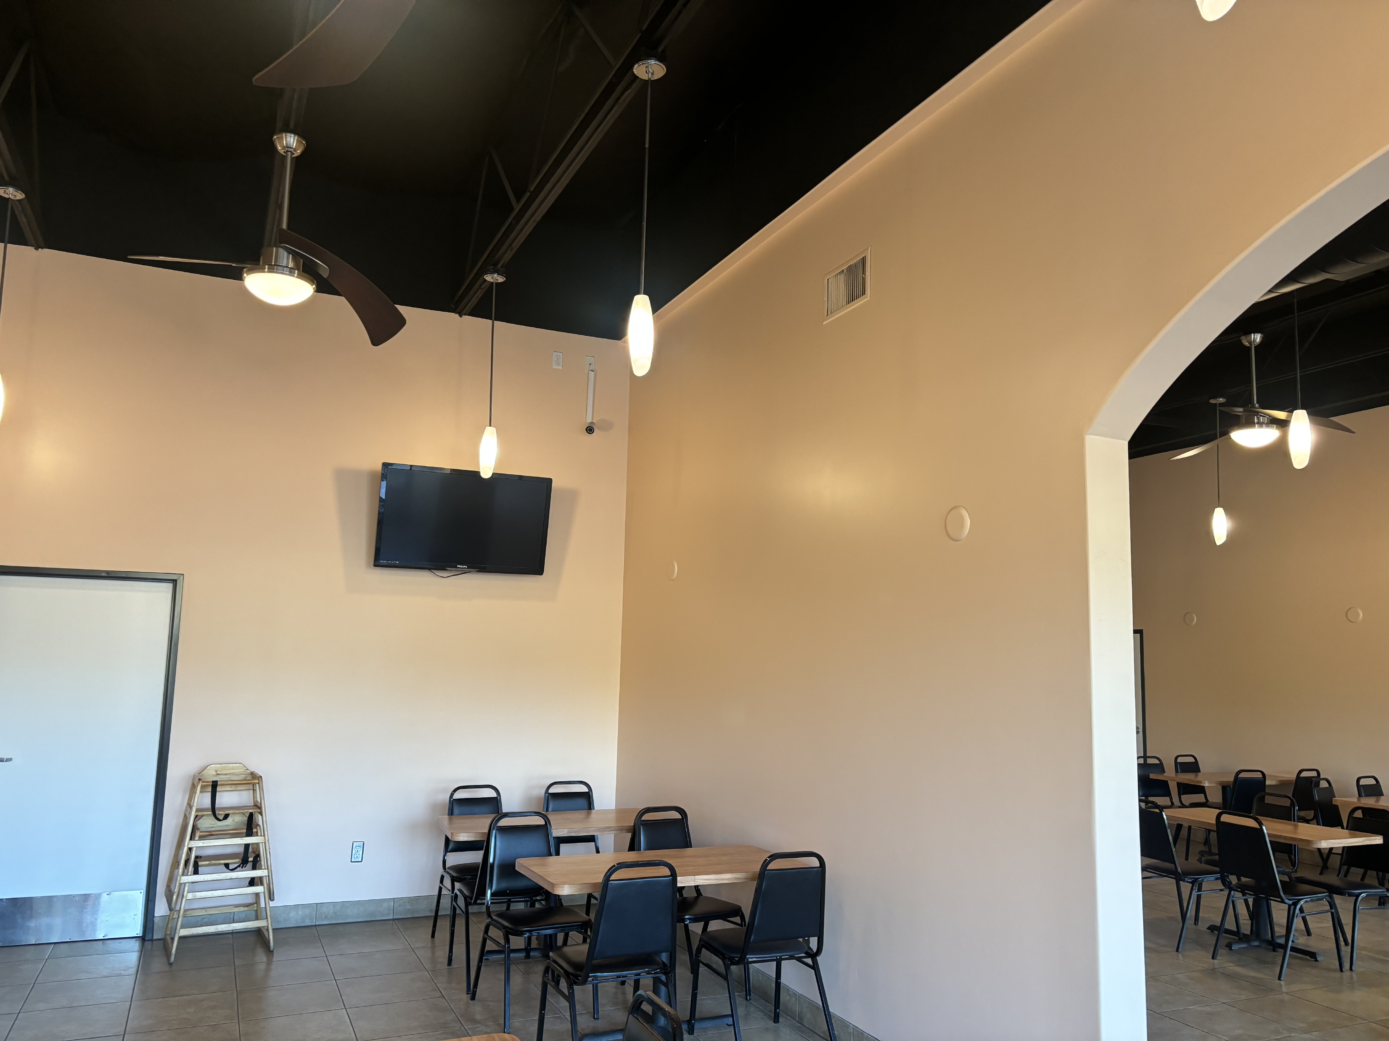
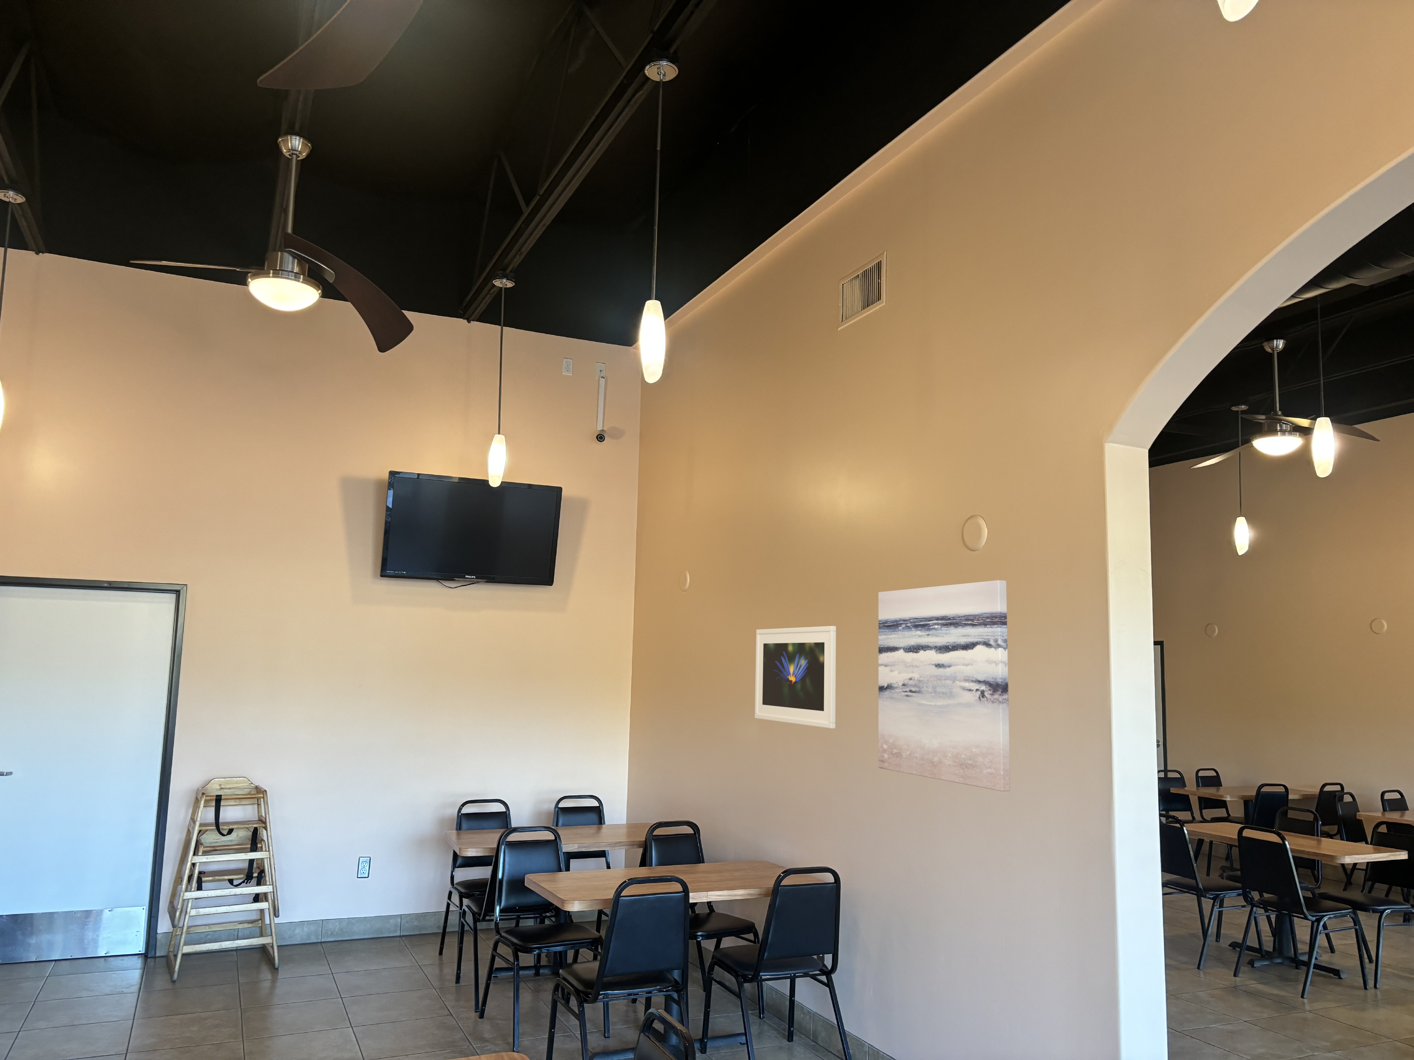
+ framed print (793, 675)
+ wall art (940, 681)
